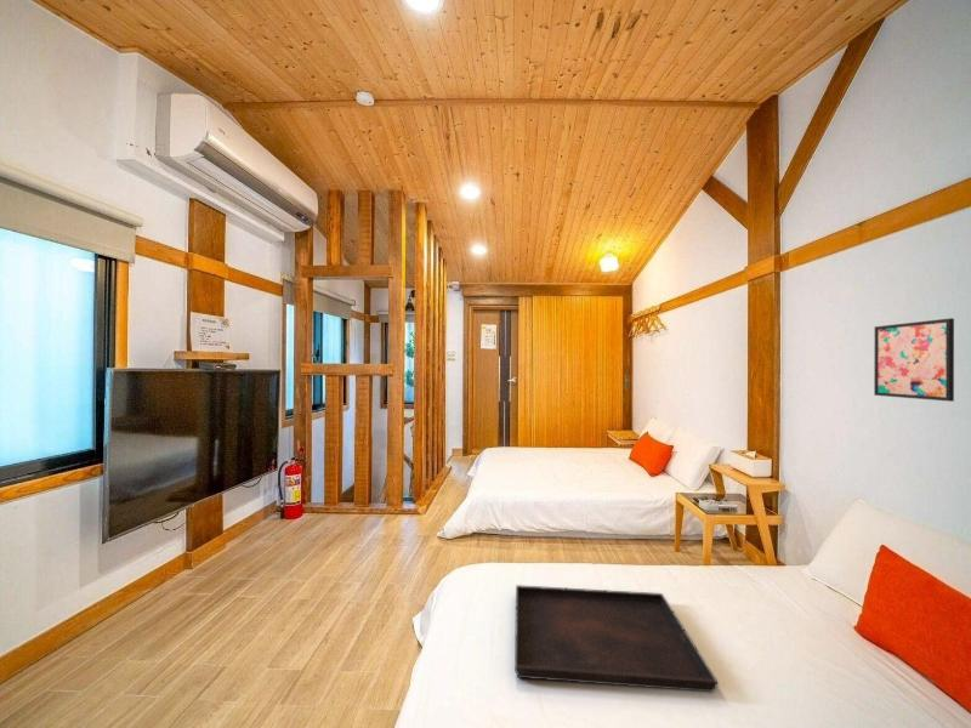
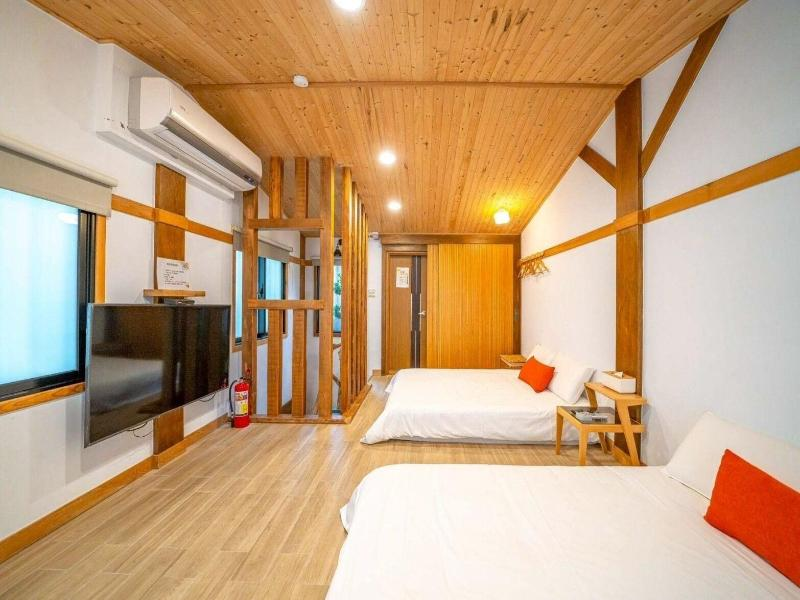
- wall art (910, 360)
- serving tray (598, 630)
